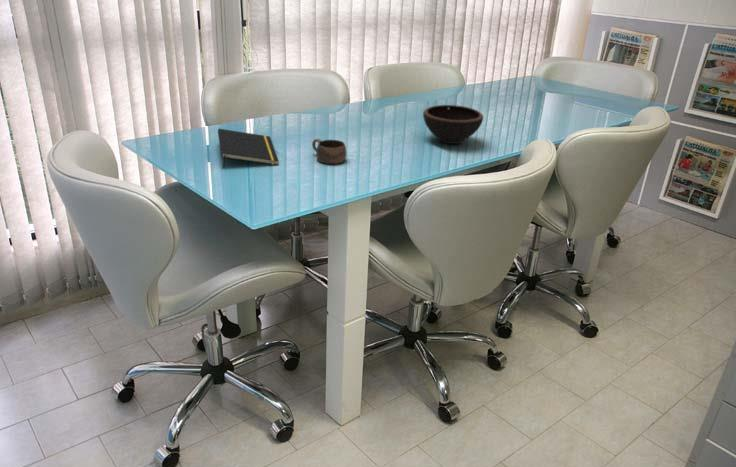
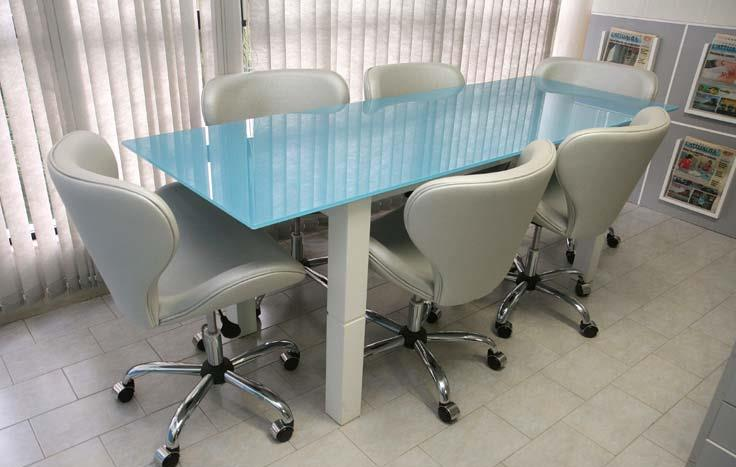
- cup (328, 150)
- notepad (247, 146)
- bowl (451, 127)
